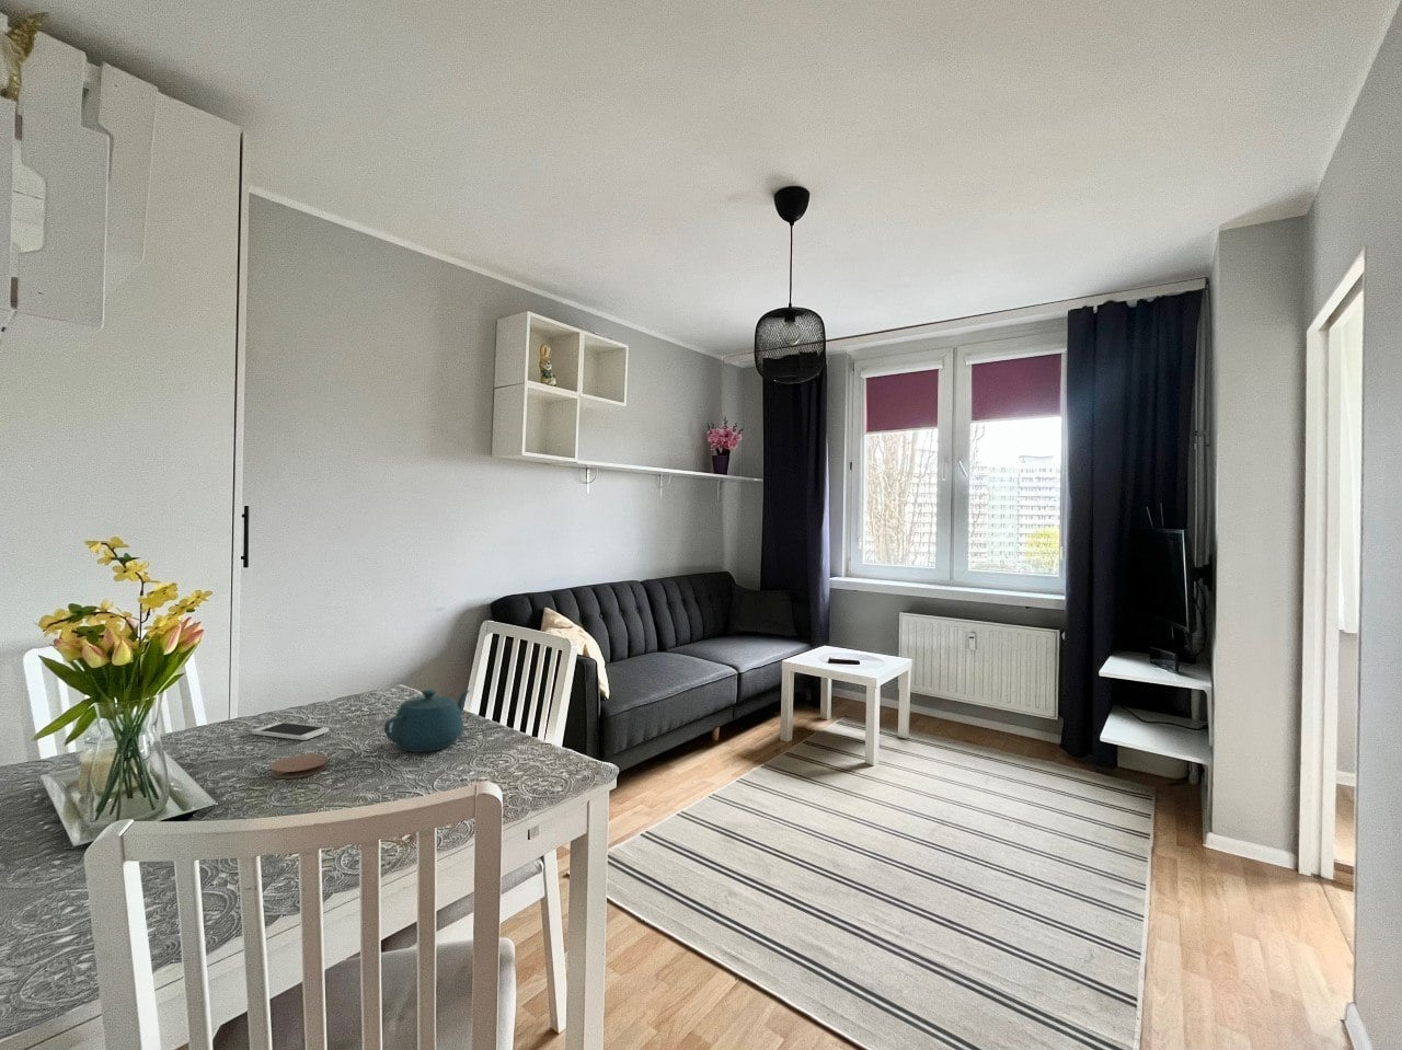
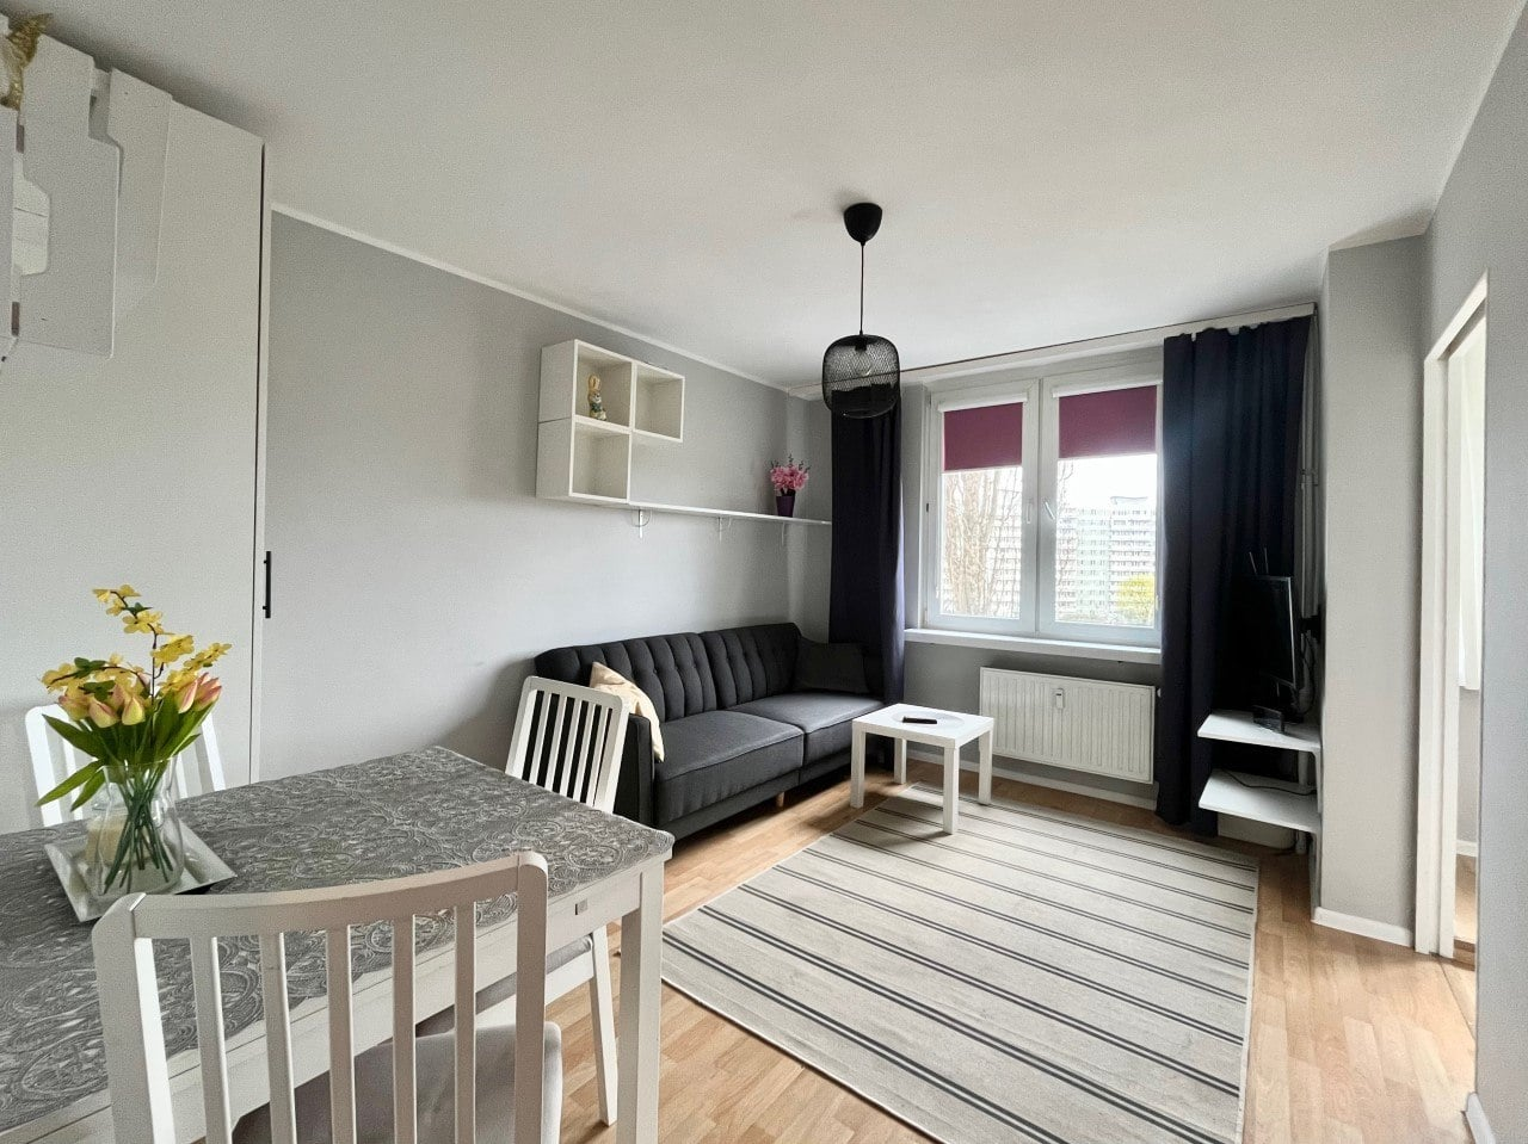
- coaster (299, 765)
- smartphone (290, 730)
- teapot (430, 717)
